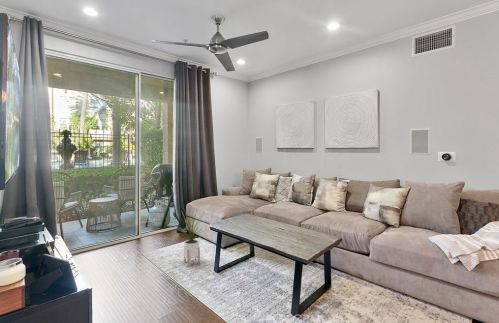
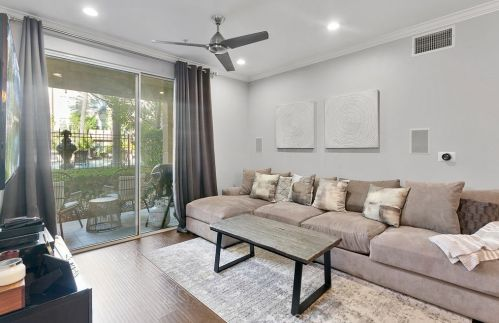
- house plant (191, 235)
